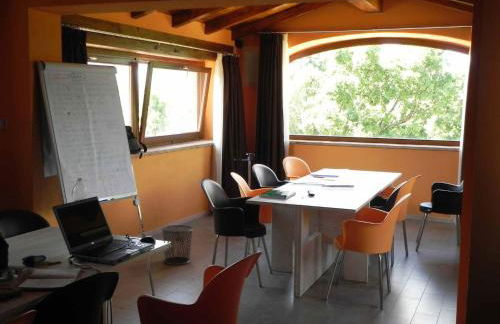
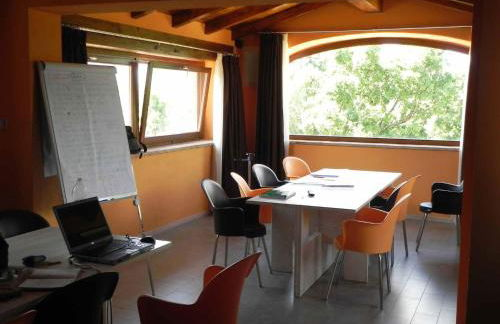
- waste bin (177, 244)
